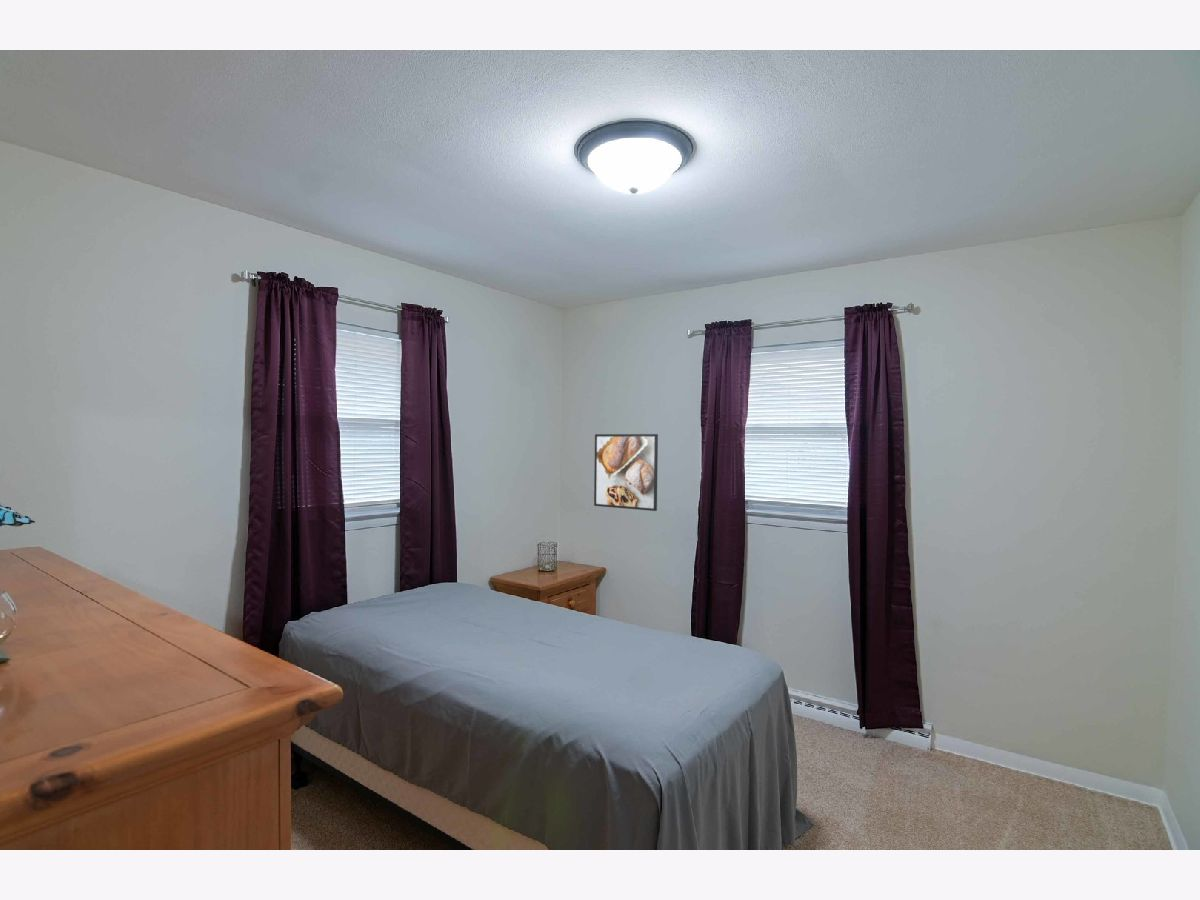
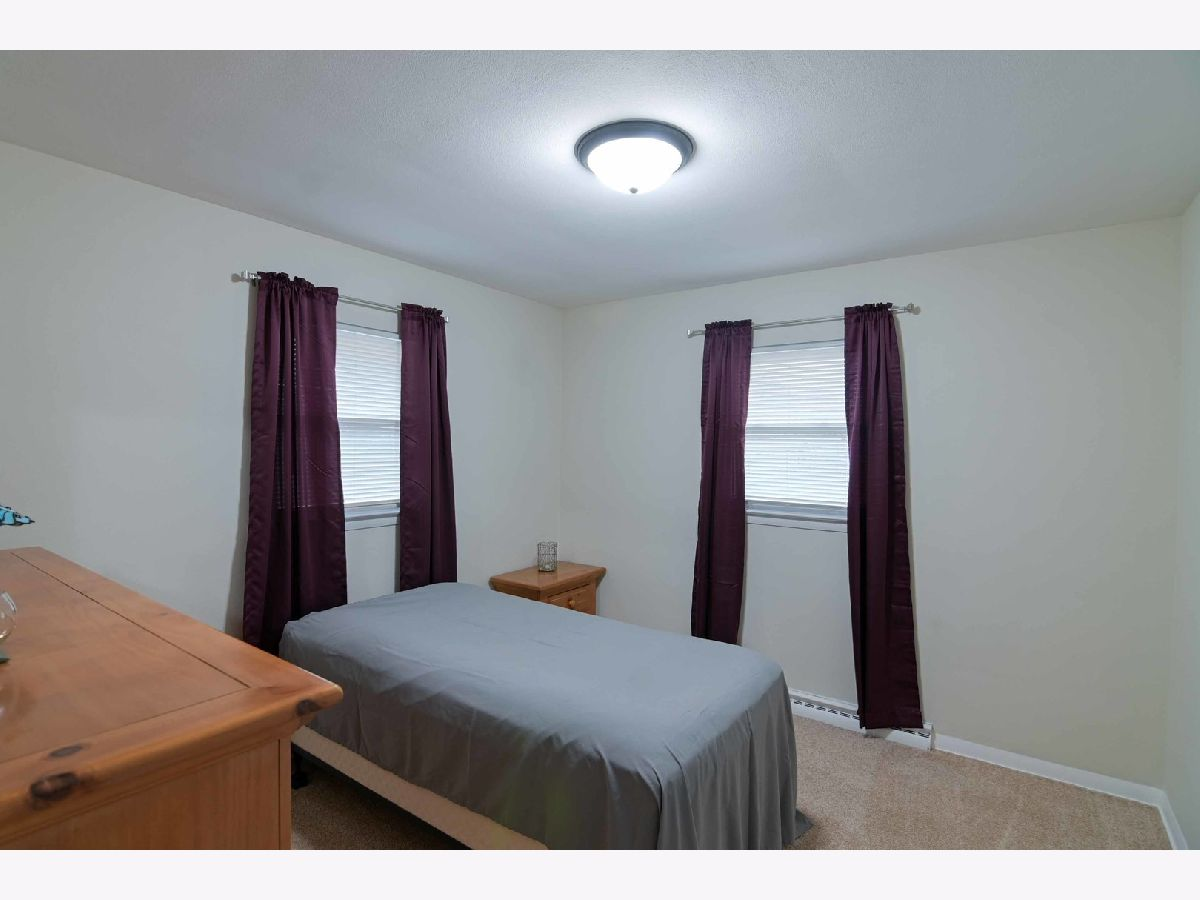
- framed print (624, 471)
